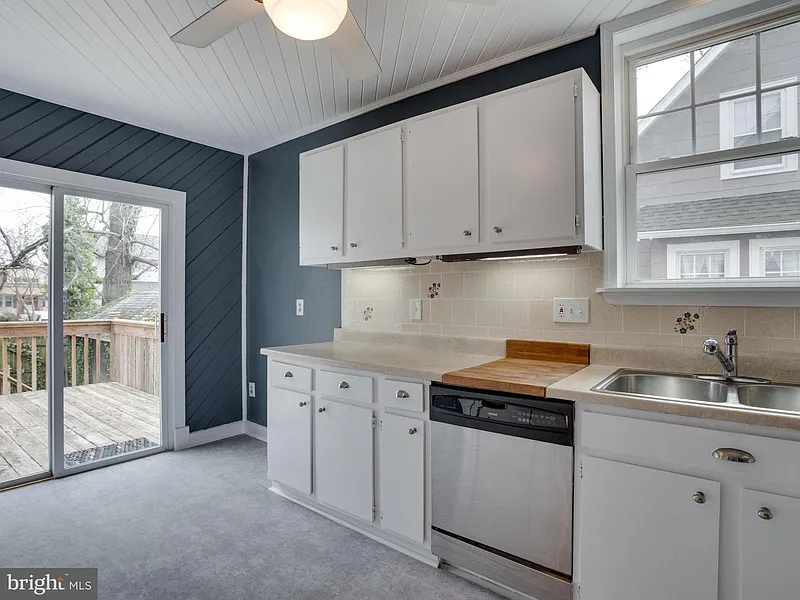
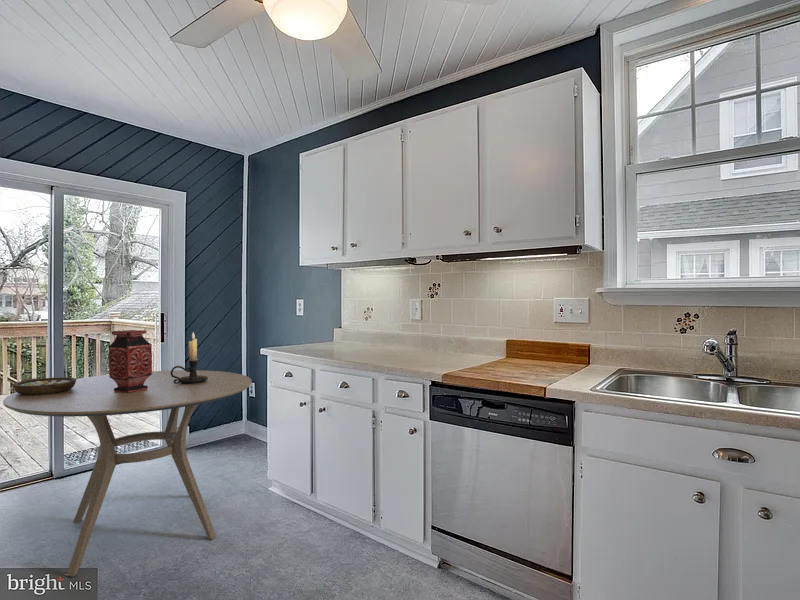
+ candle holder (188, 356)
+ vase (130, 360)
+ bowl (45, 385)
+ dining table (141, 458)
